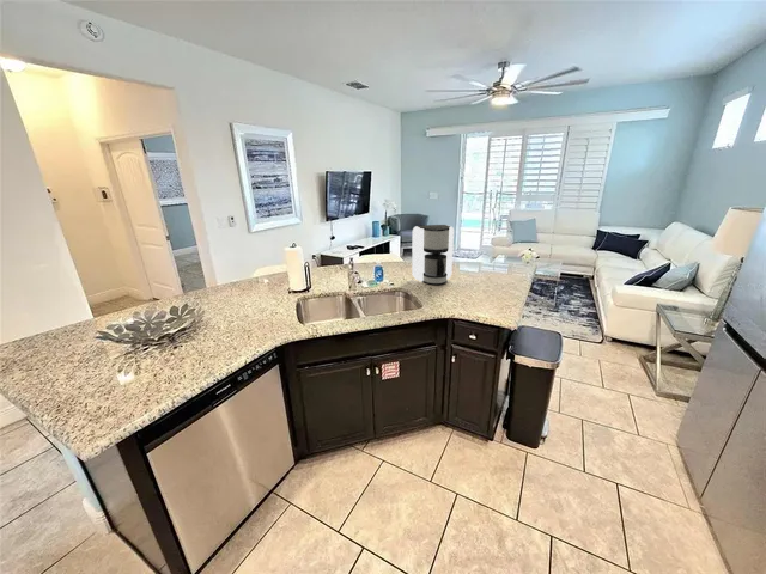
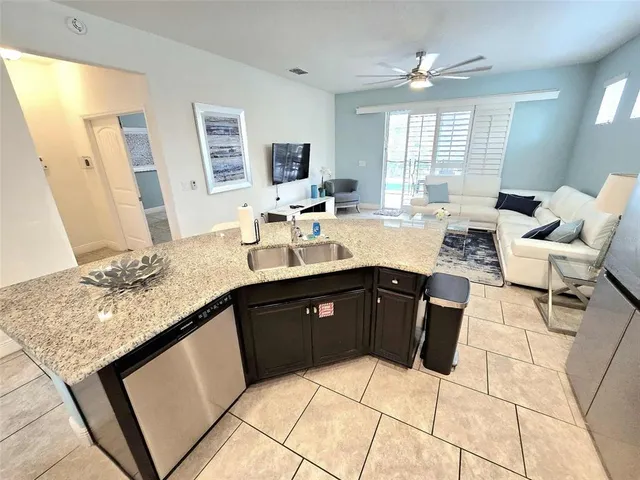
- coffee maker (436, 255)
